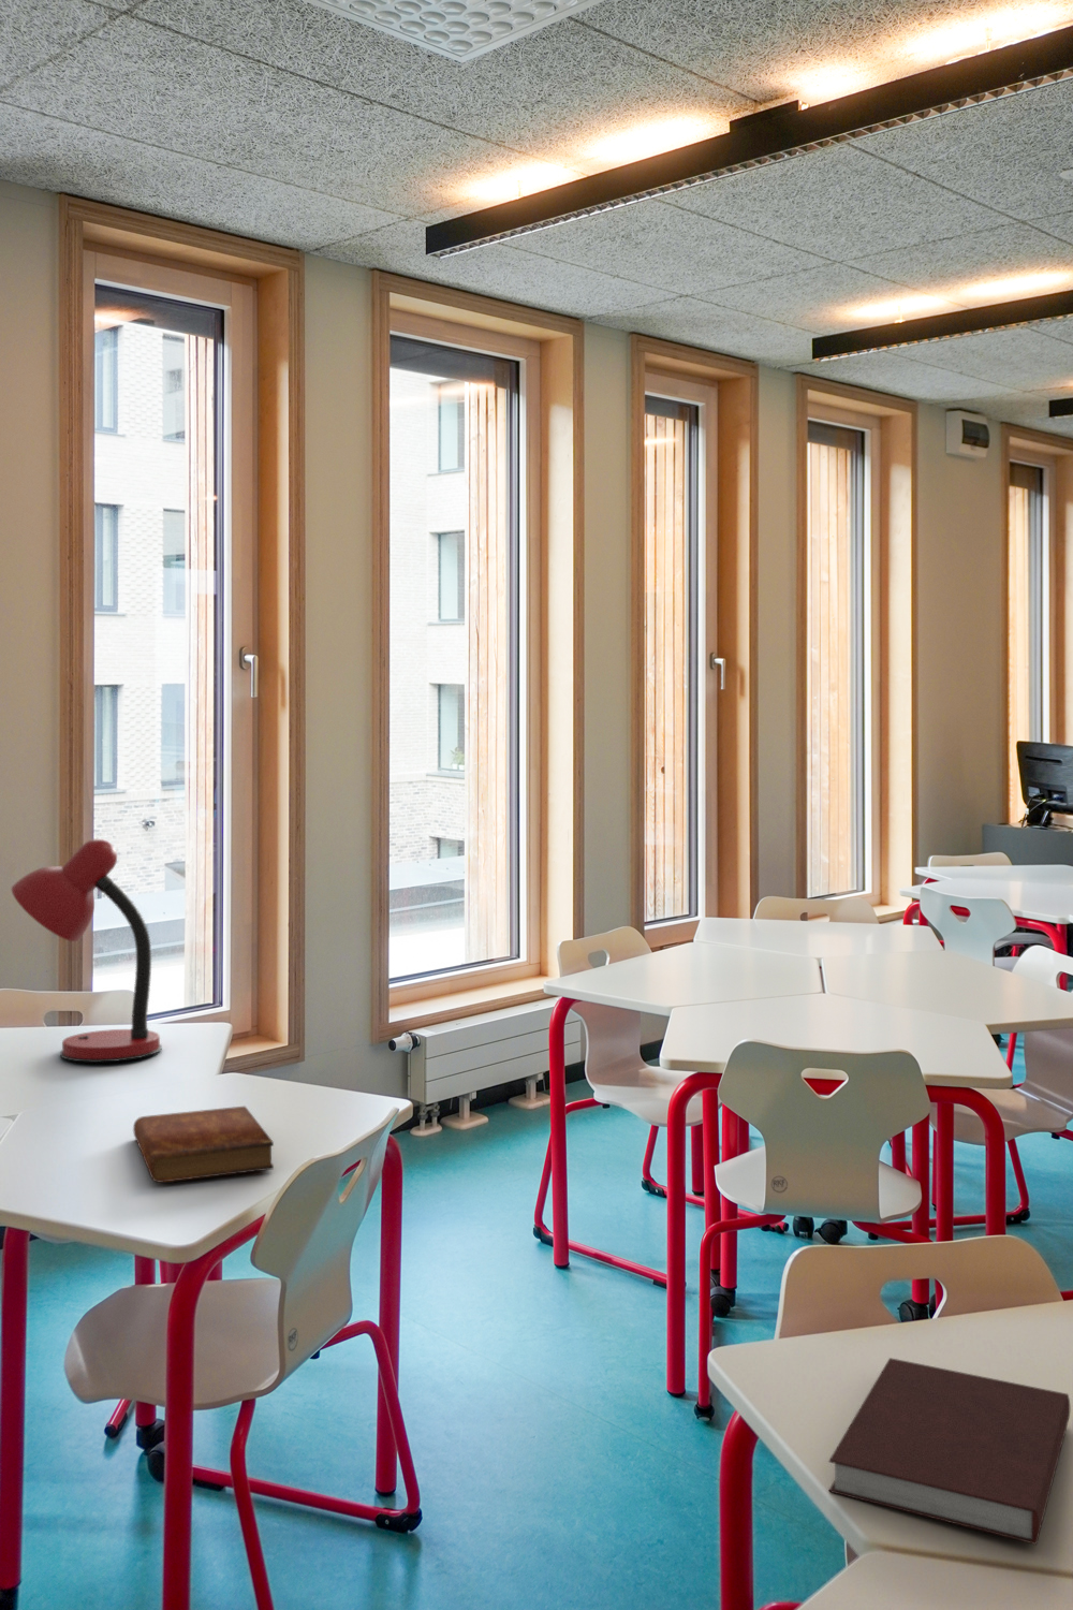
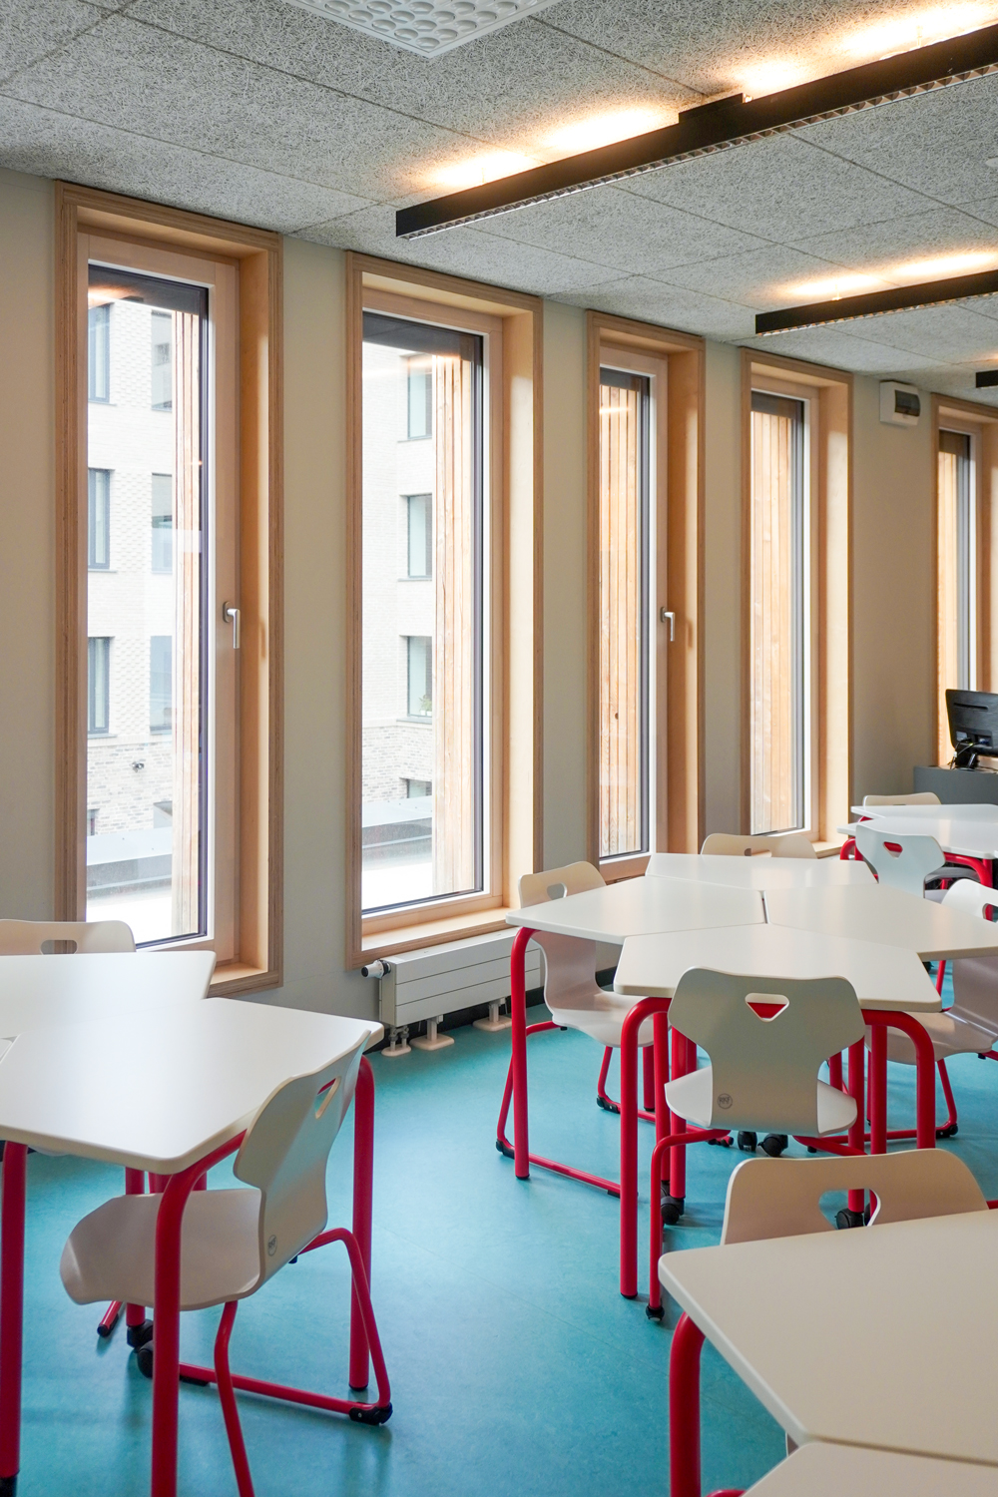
- bible (201, 1142)
- desk lamp (79, 938)
- notebook (954, 1440)
